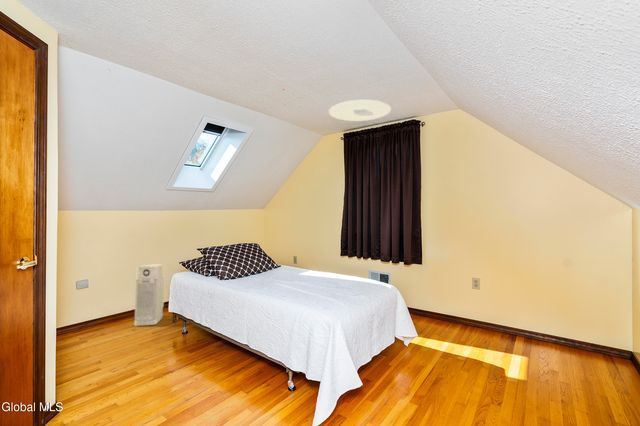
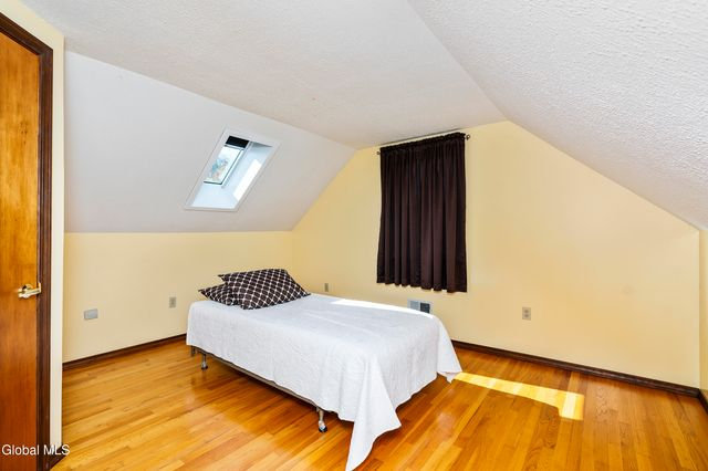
- ceiling light (359, 108)
- air purifier (150, 292)
